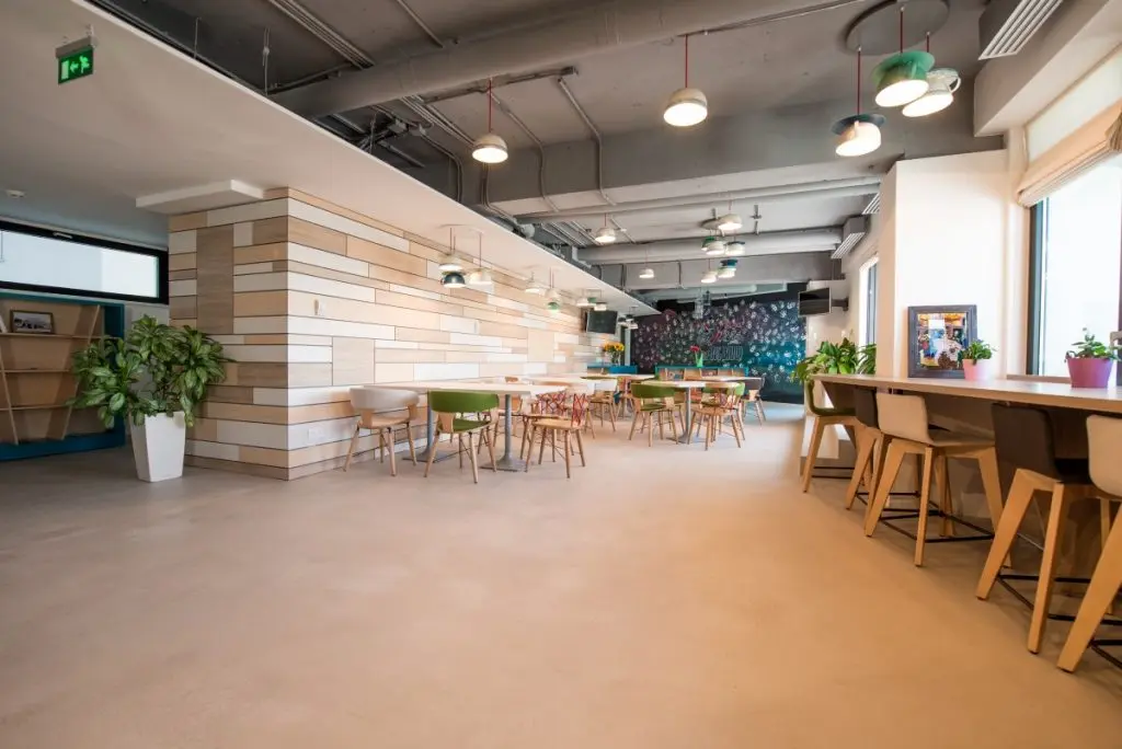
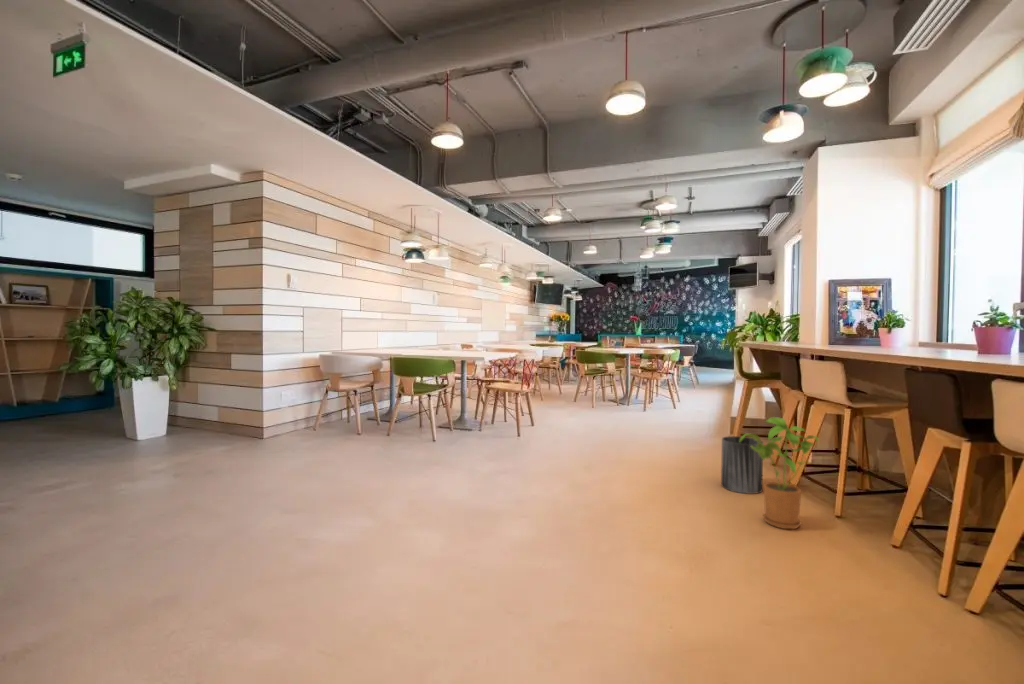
+ trash can (741, 463)
+ house plant (775, 469)
